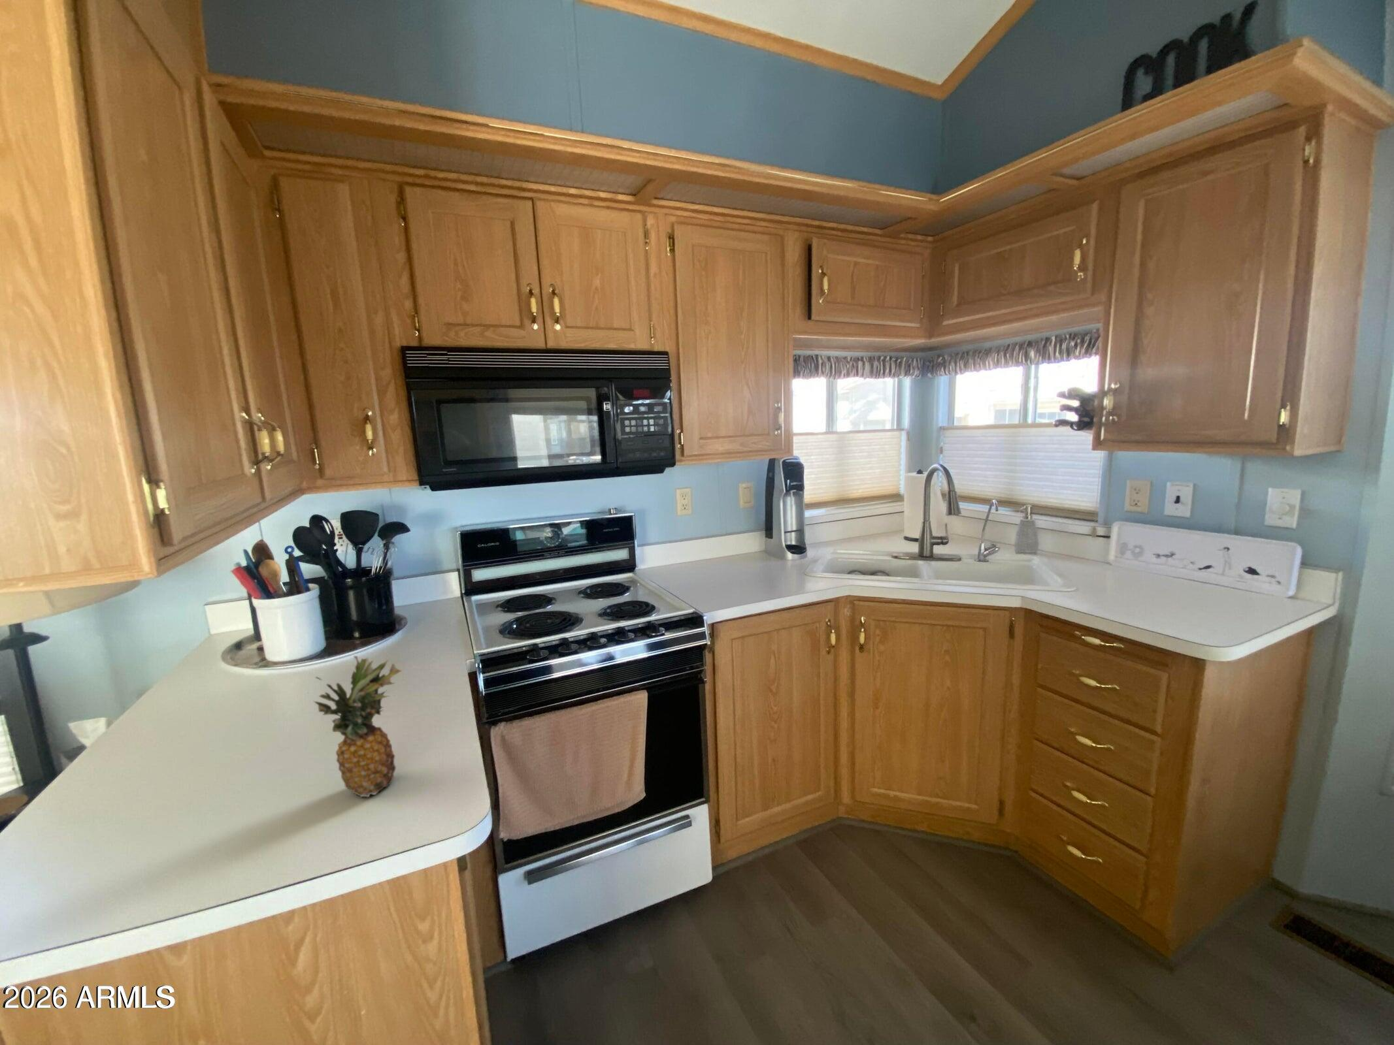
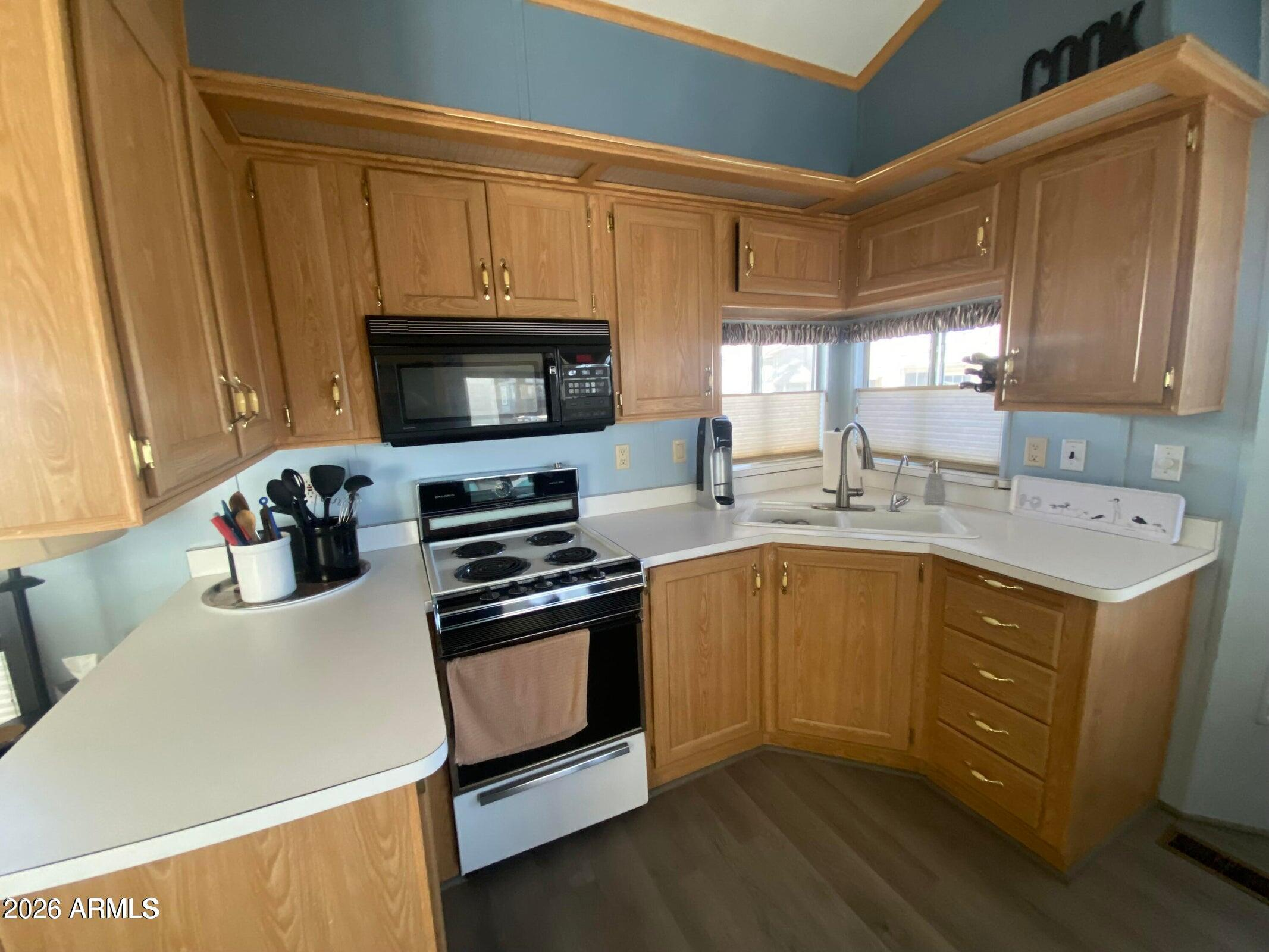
- fruit (367, 728)
